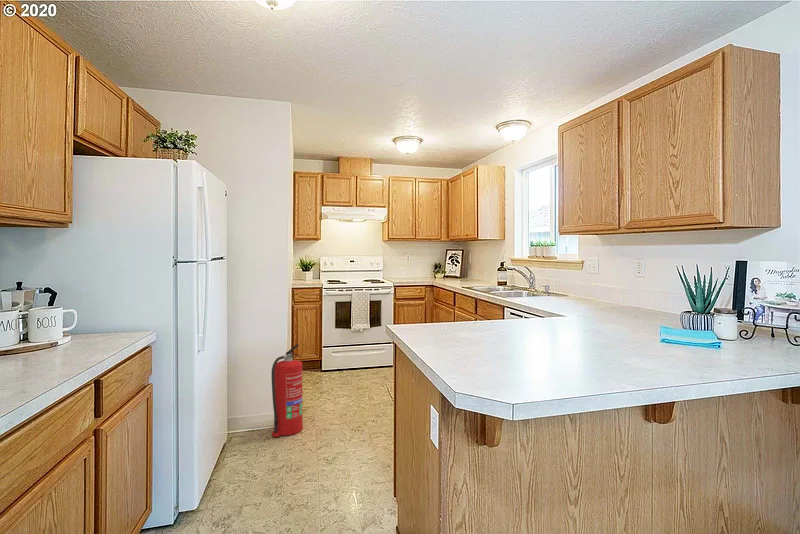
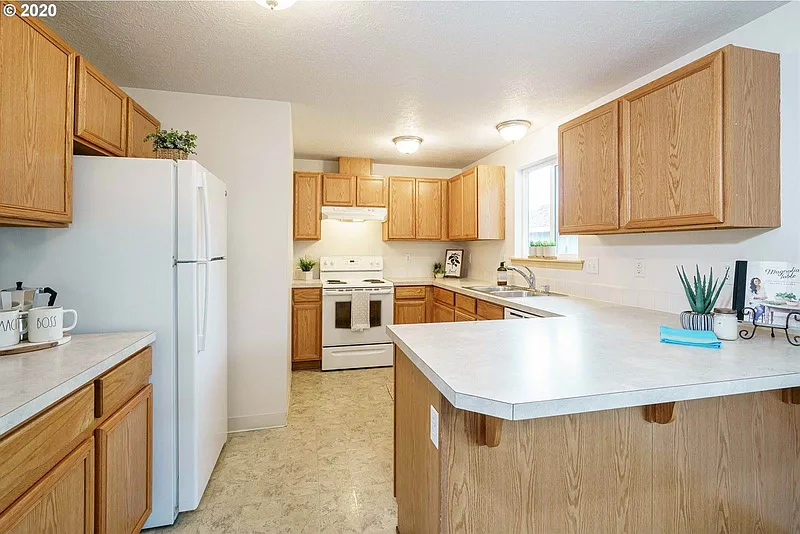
- fire extinguisher (287, 388)
